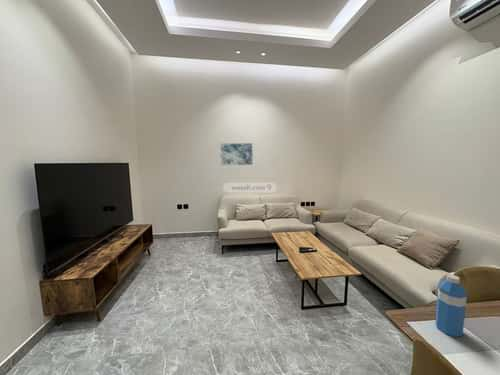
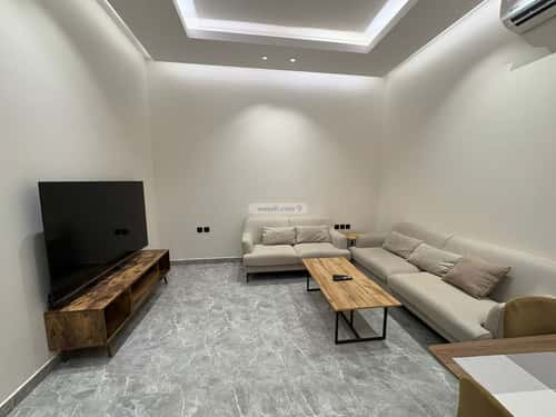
- water bottle (450, 303)
- wall art (236, 154)
